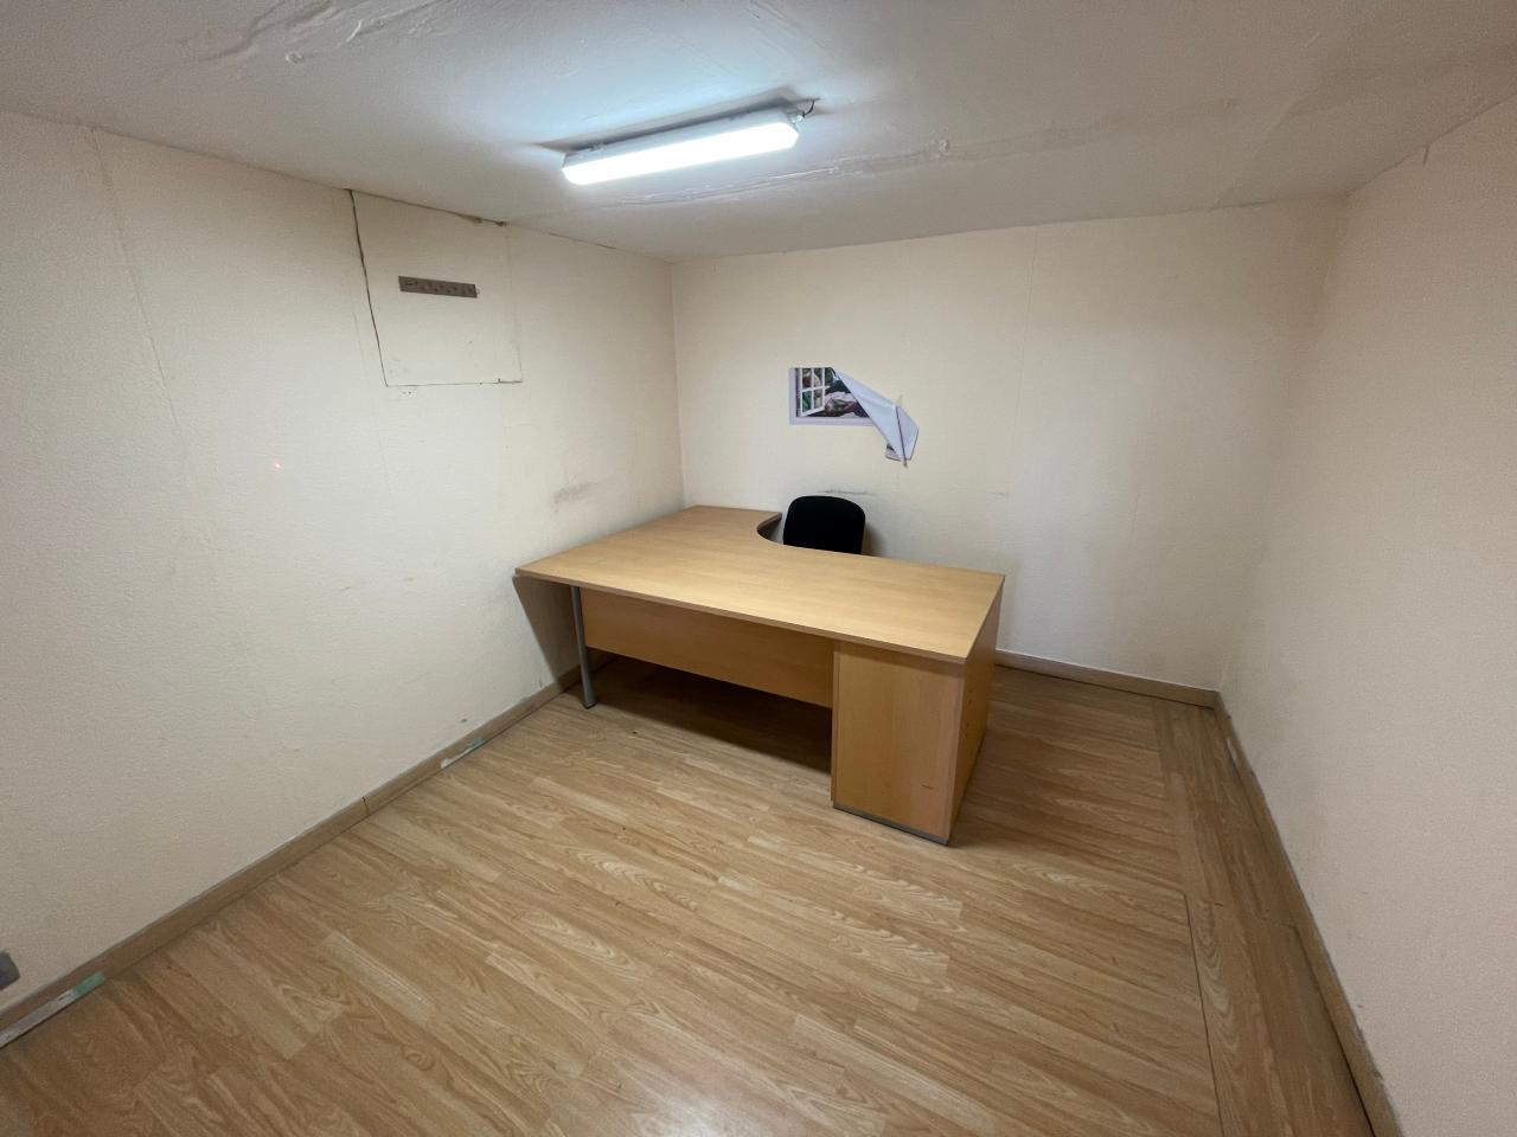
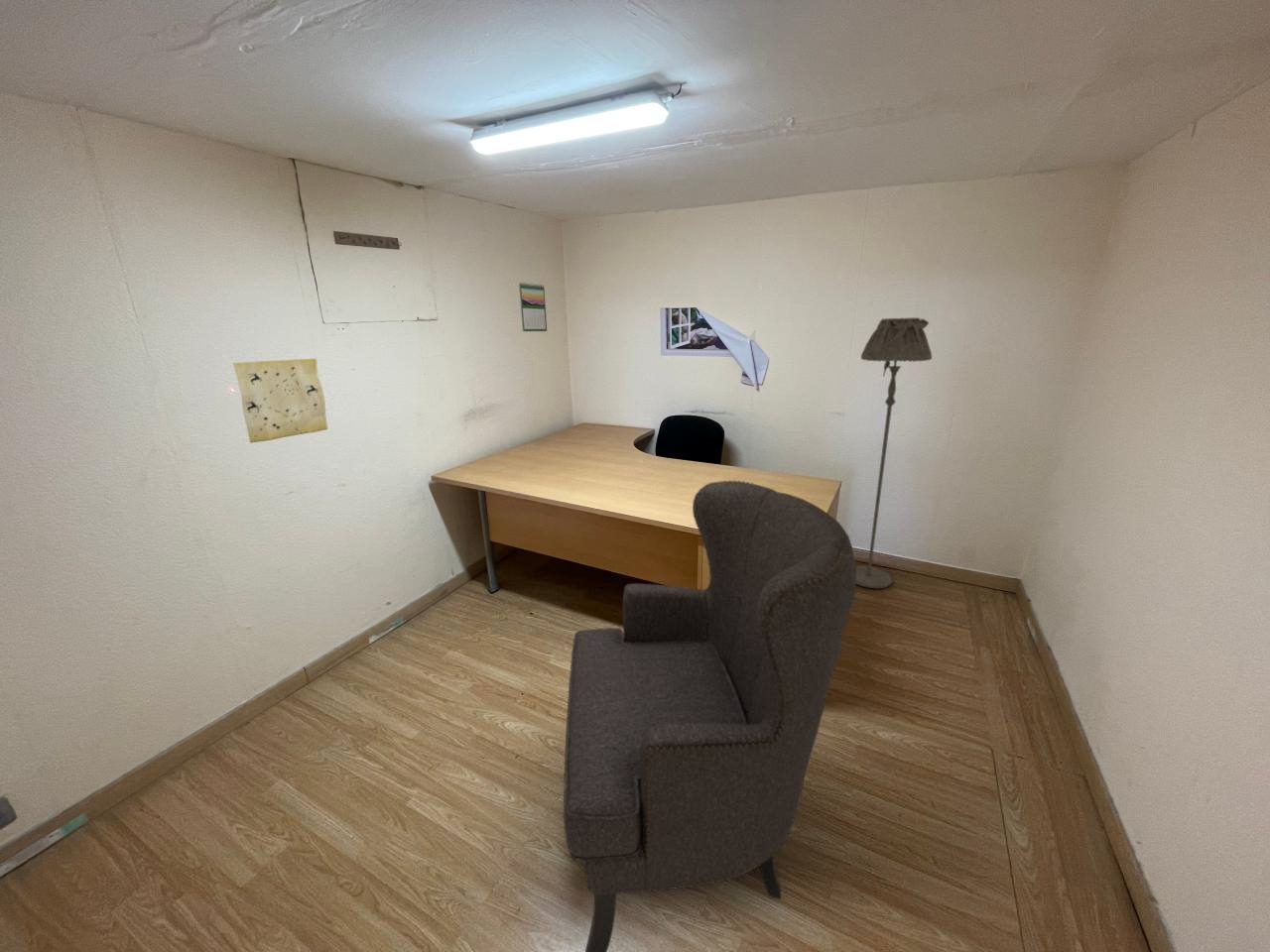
+ floor lamp (882, 457)
+ calendar (533, 307)
+ chair (695, 683)
+ map (284, 399)
